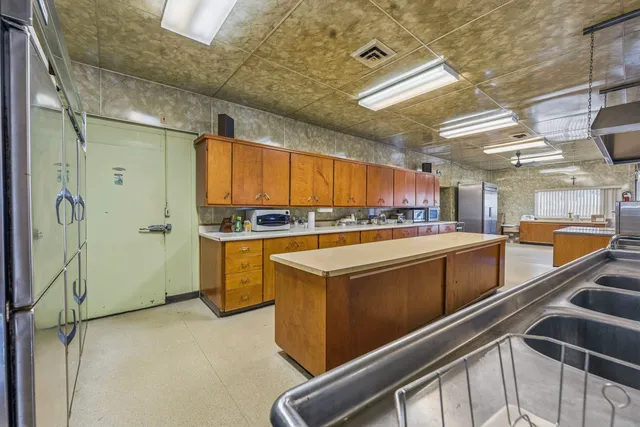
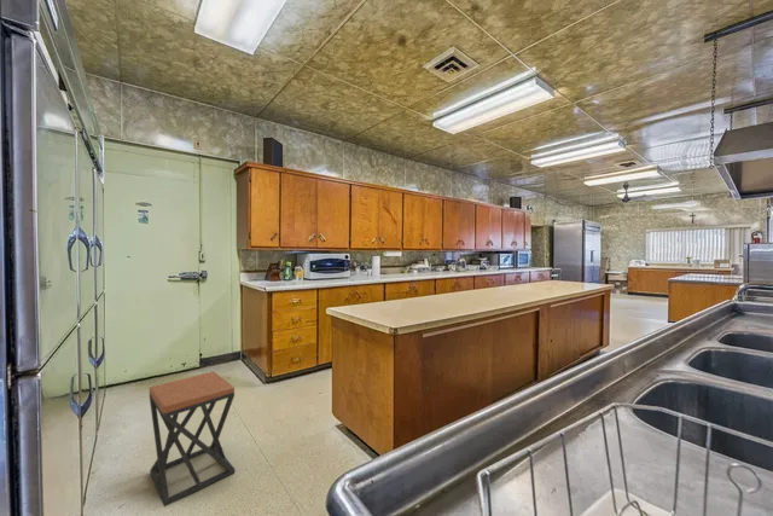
+ stool (190, 433)
